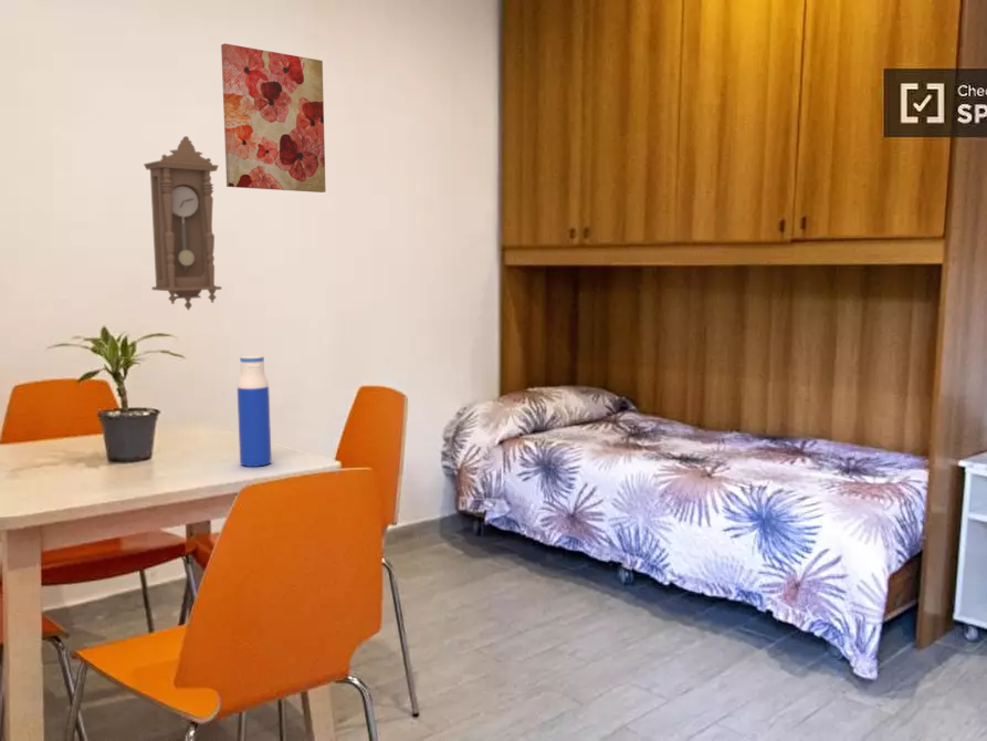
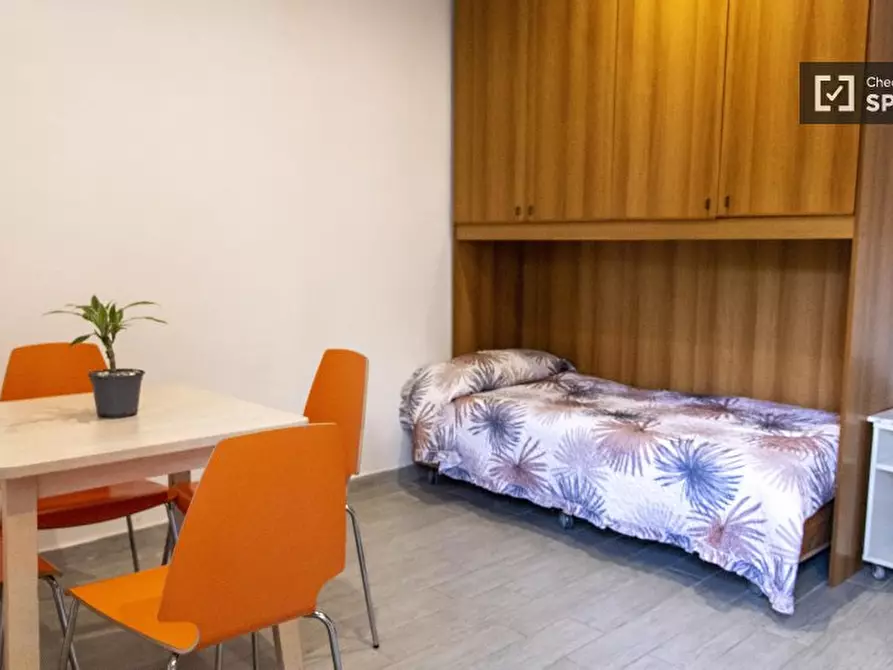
- wall art (275, 122)
- pendulum clock (183, 225)
- water bottle (253, 410)
